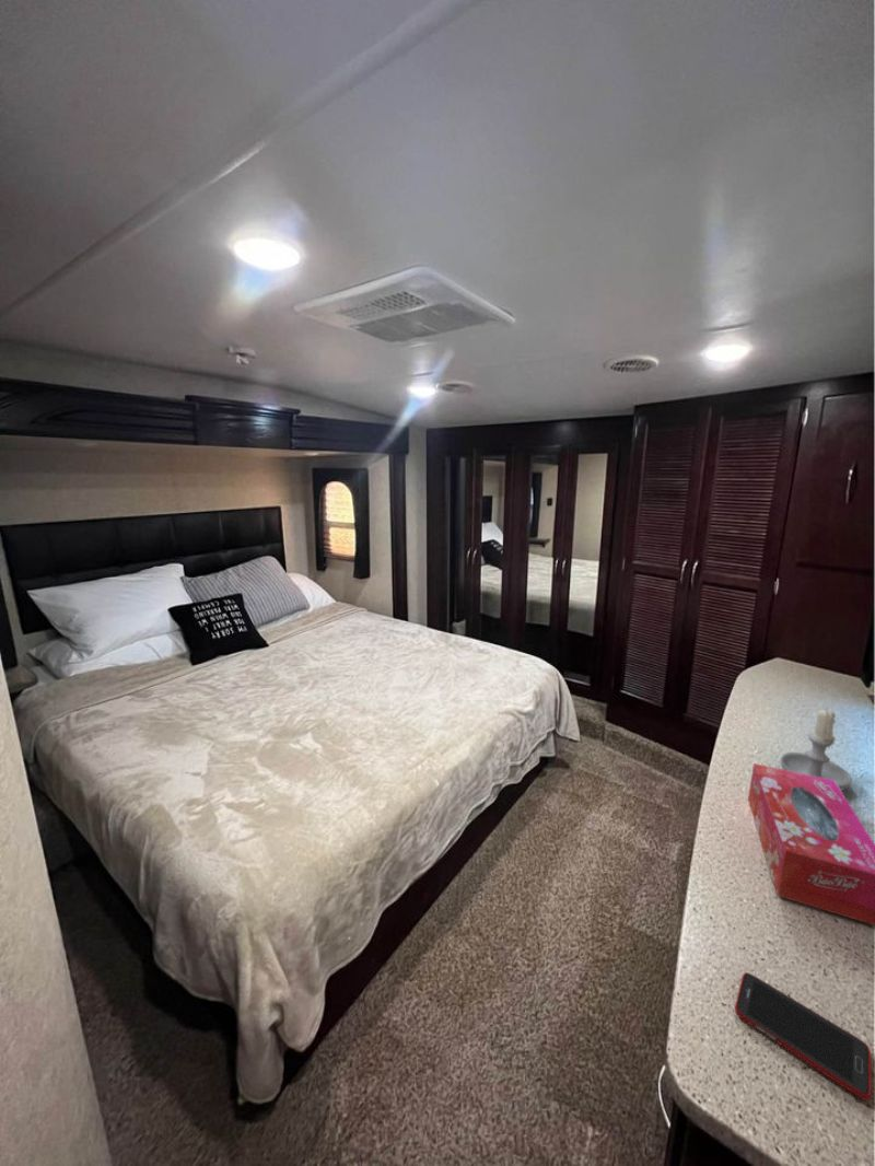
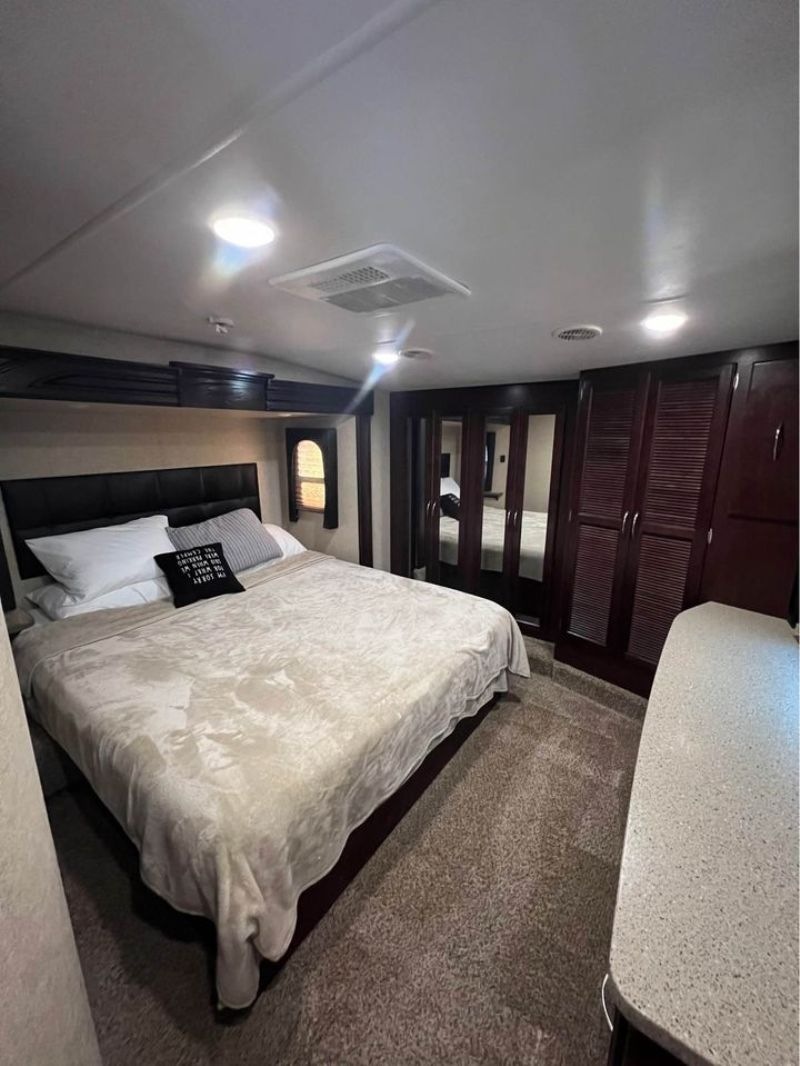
- candle (819, 744)
- tissue box (808, 832)
- cell phone (800, 1029)
